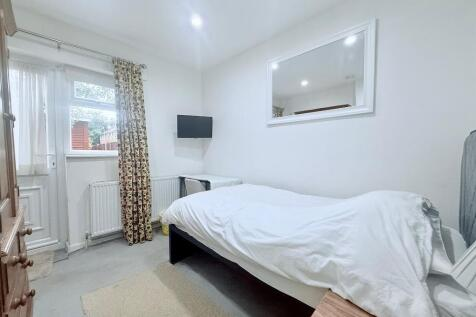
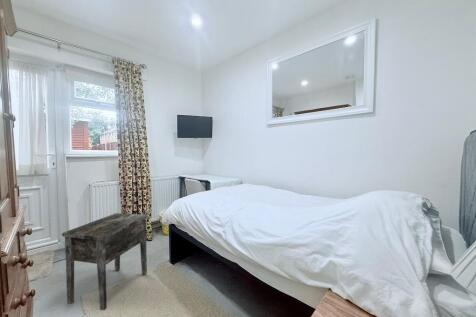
+ side table (110, 255)
